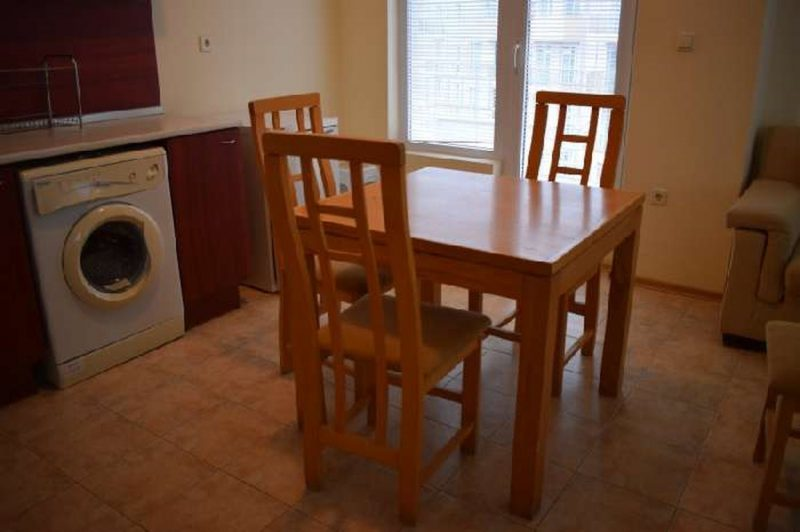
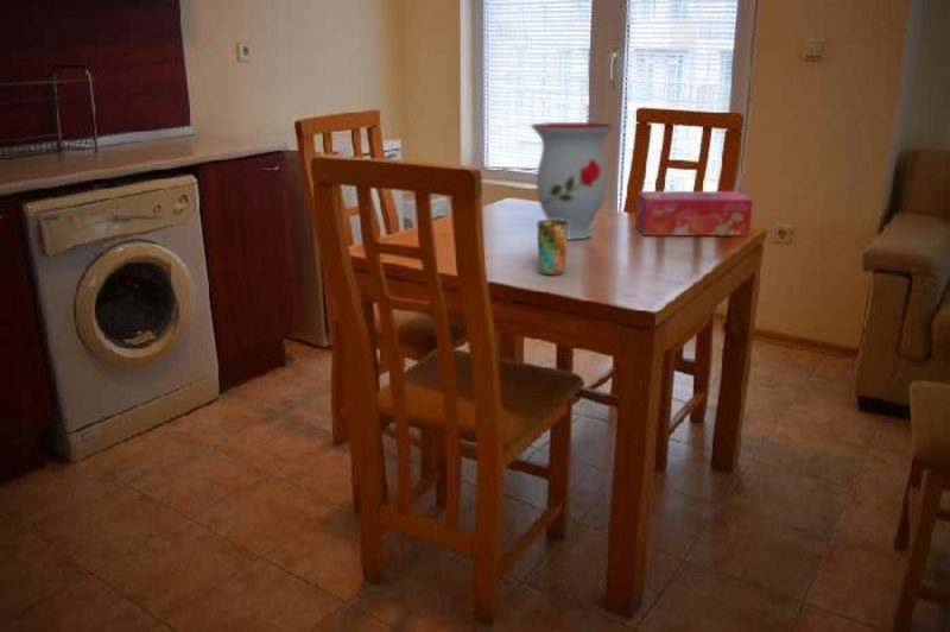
+ cup (552, 247)
+ vase (570, 181)
+ tissue box (691, 213)
